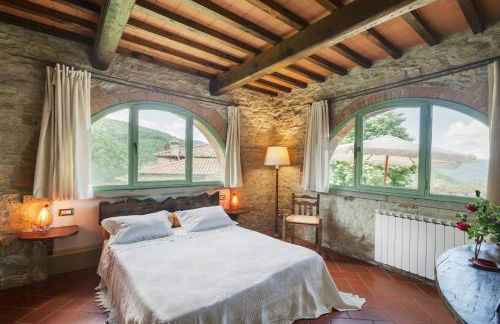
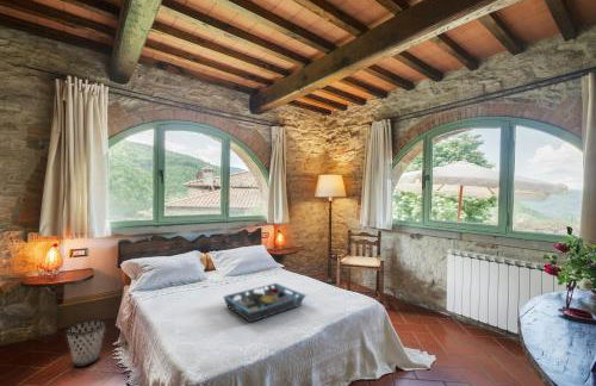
+ serving tray (265, 299)
+ wastebasket (86, 343)
